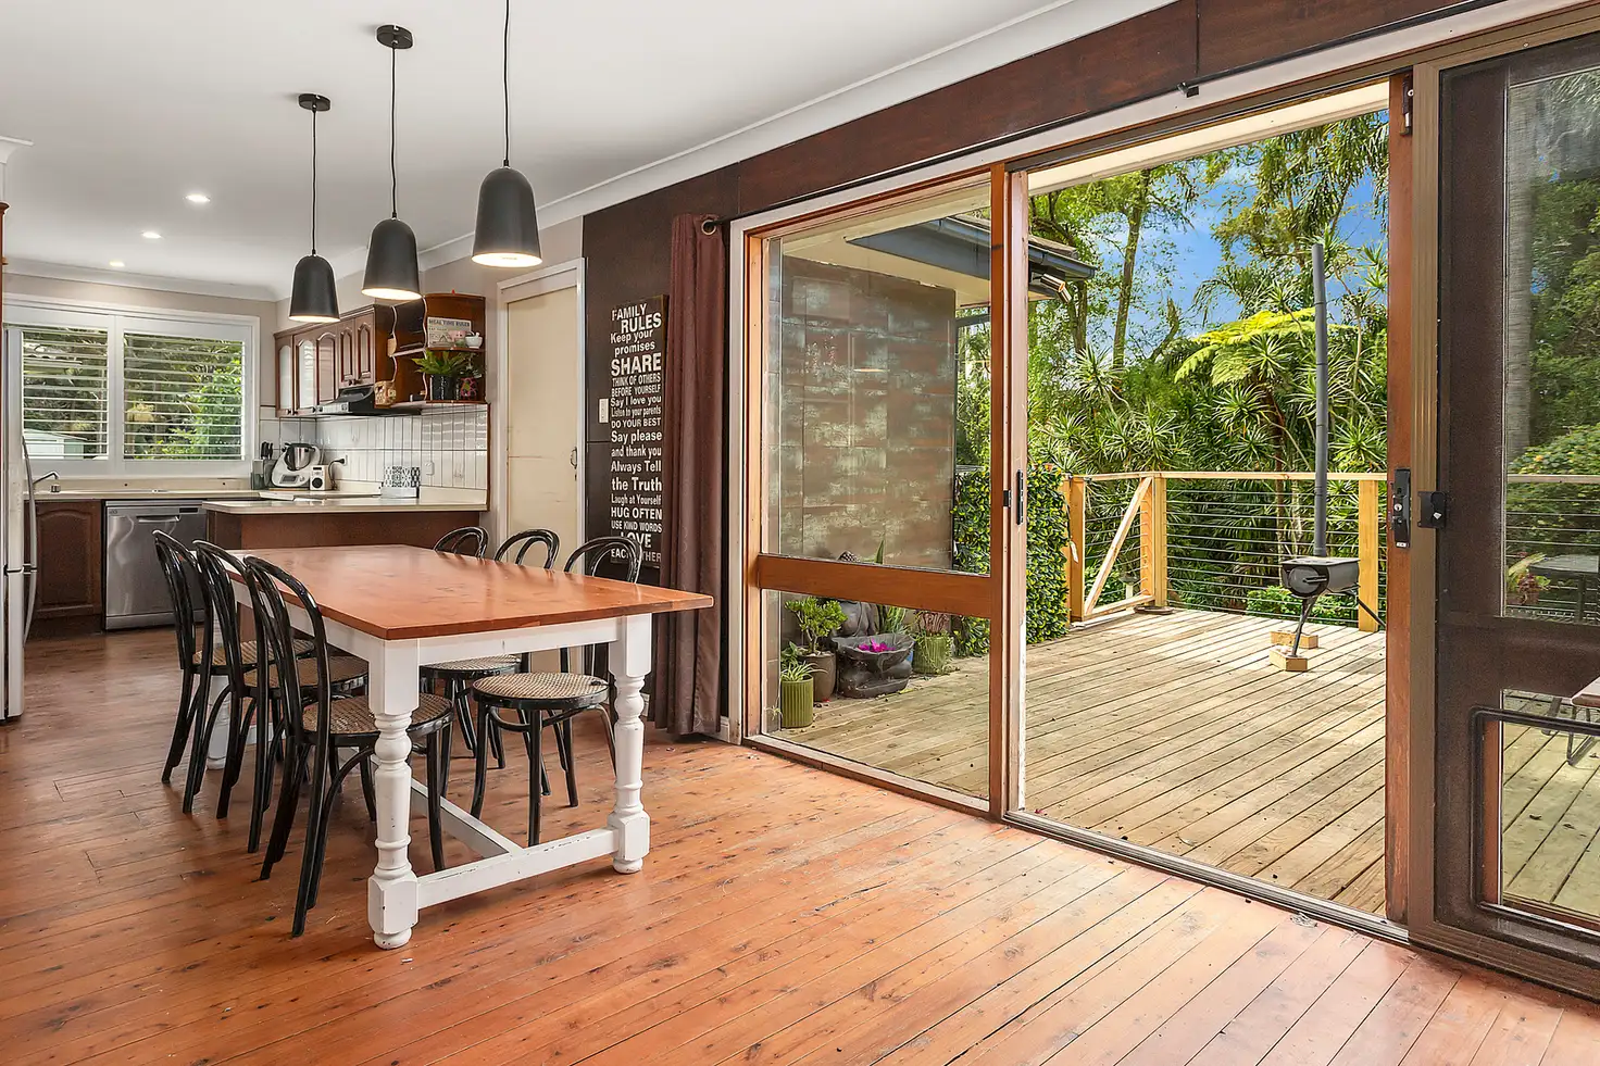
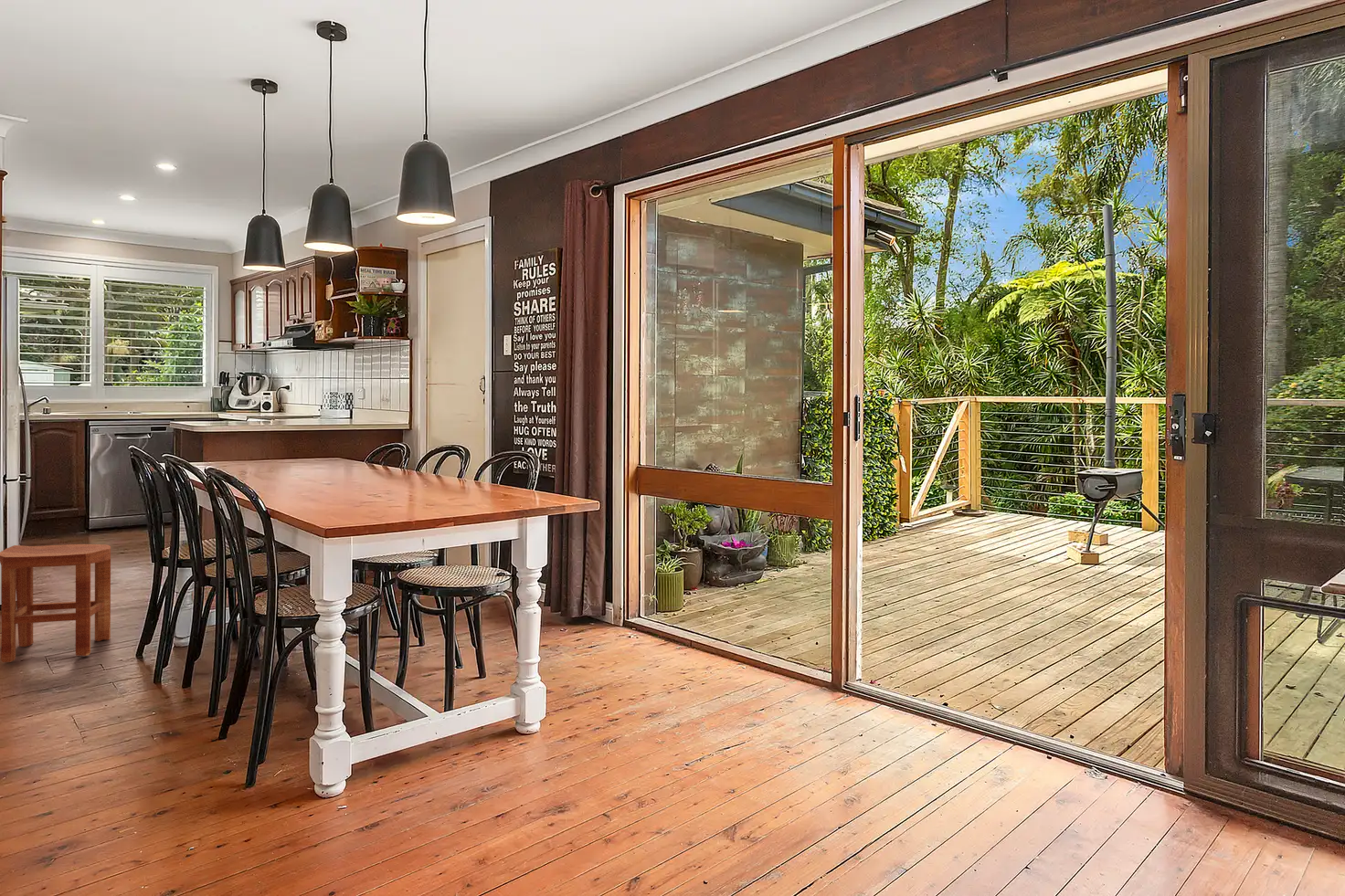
+ stool (55, 603)
